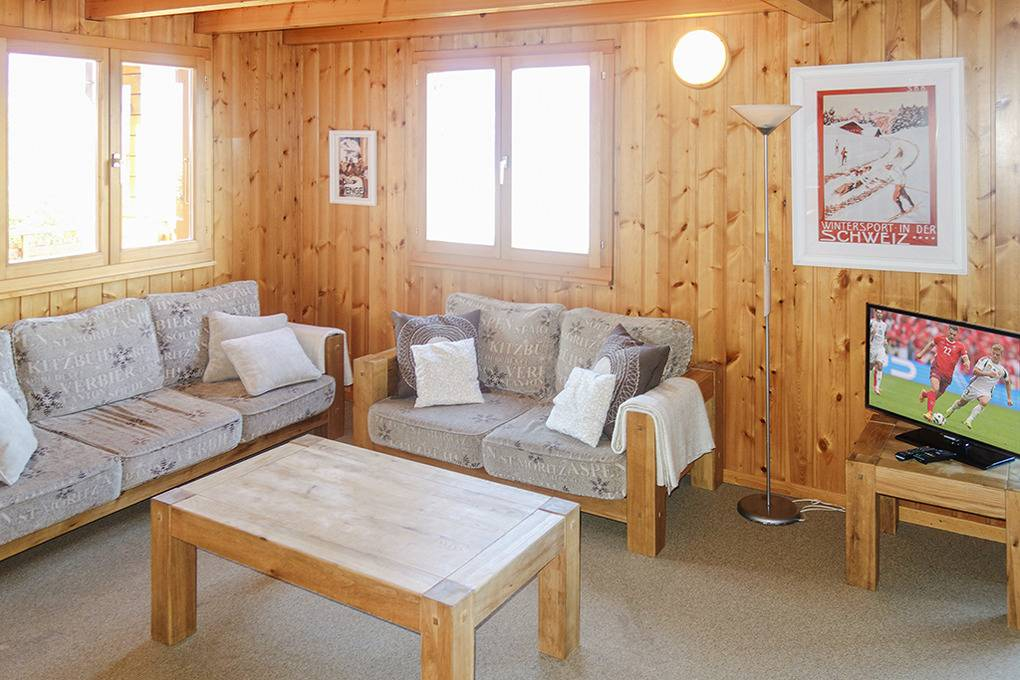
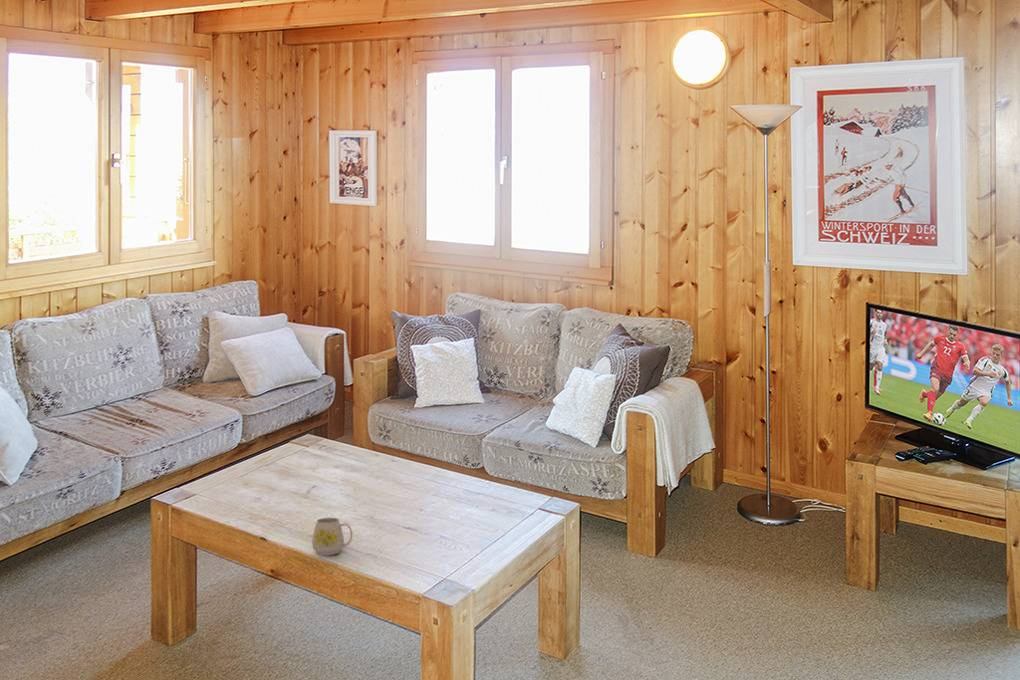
+ mug (332, 536)
